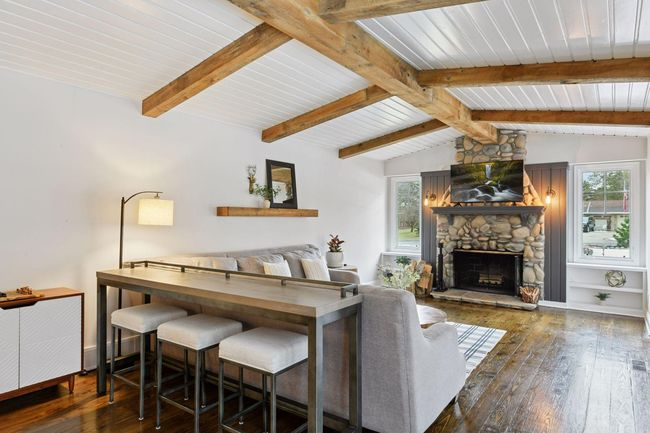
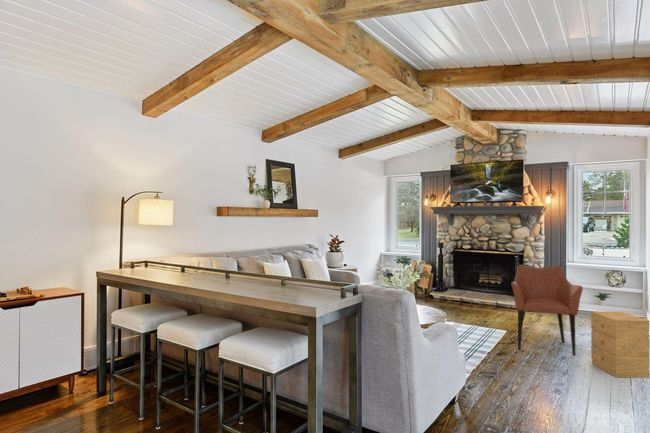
+ nightstand (617, 343)
+ armchair (542, 305)
